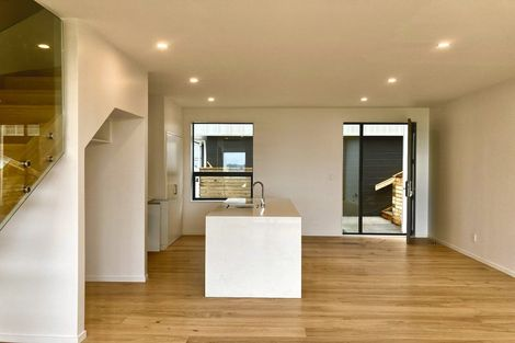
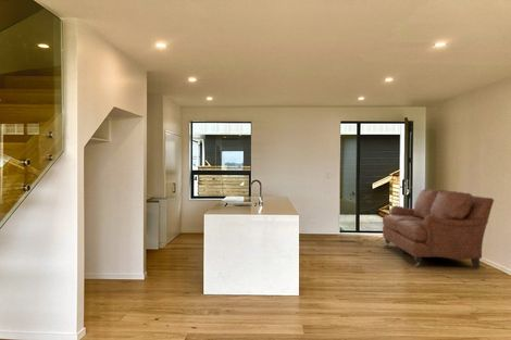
+ sofa (431, 223)
